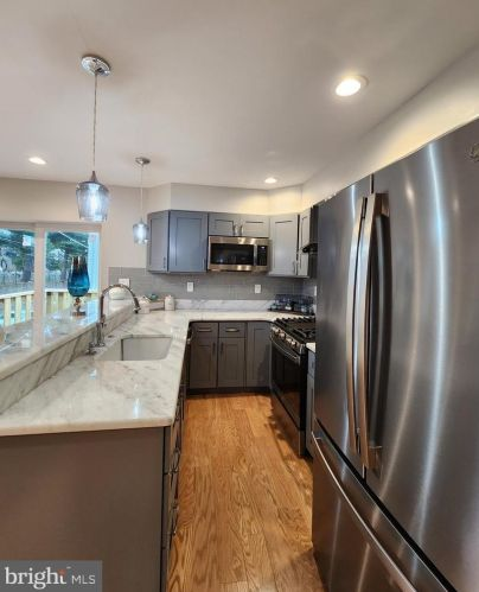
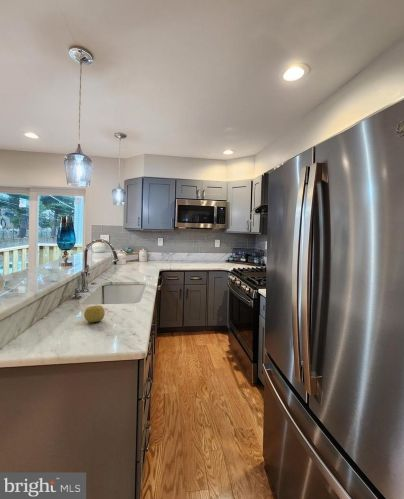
+ fruit (94, 313)
